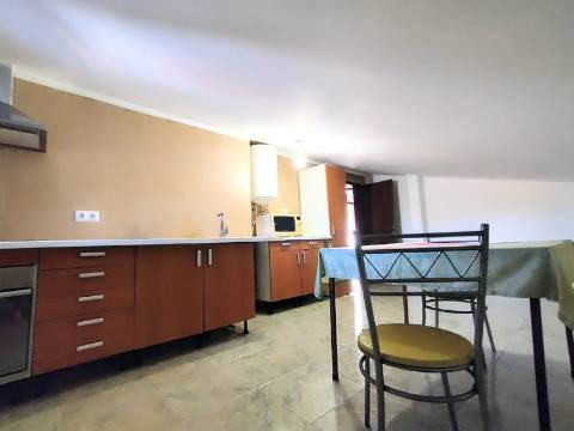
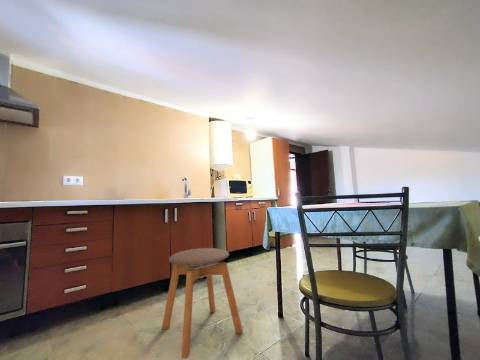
+ stool (207, 286)
